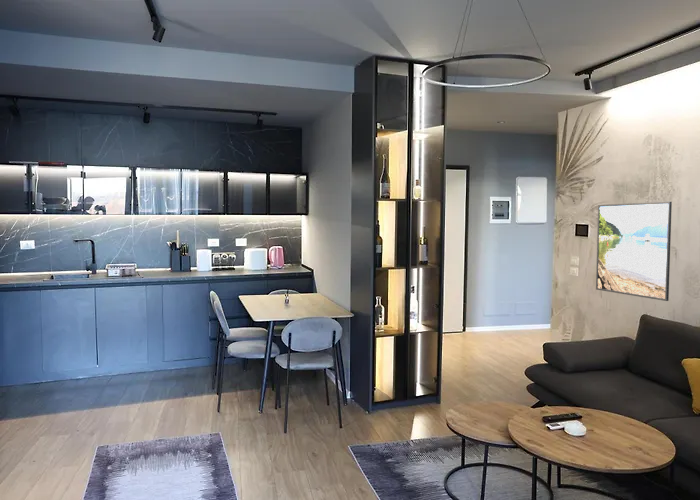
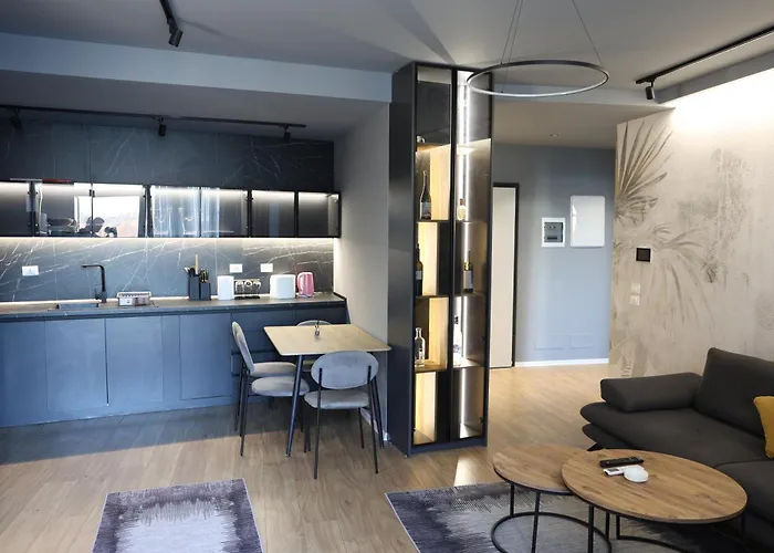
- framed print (630, 249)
